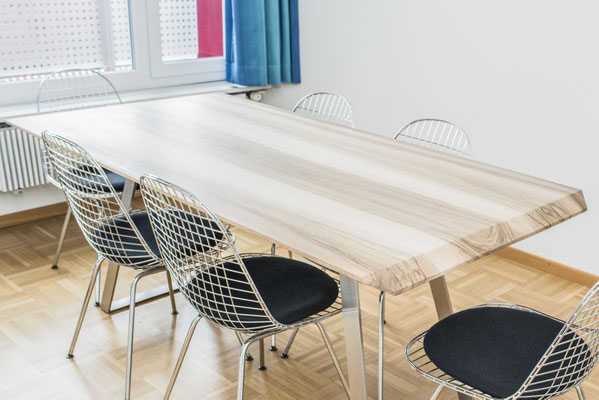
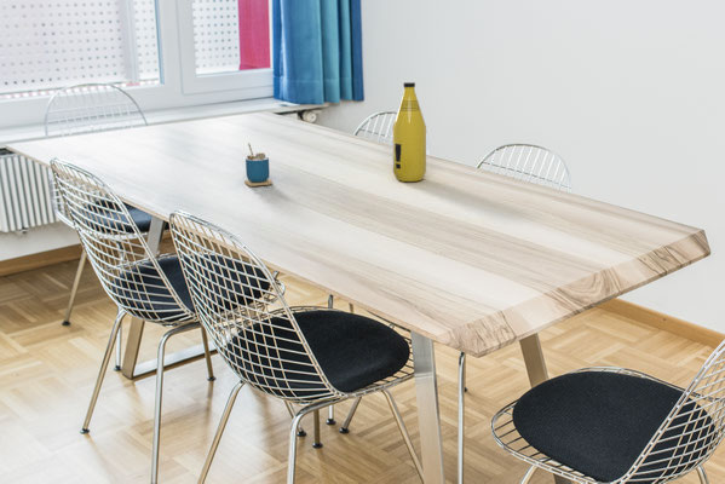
+ cup (257, 162)
+ bottle (409, 131)
